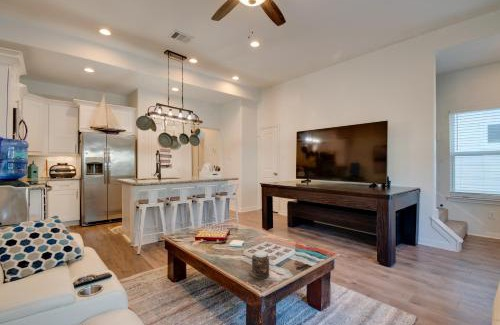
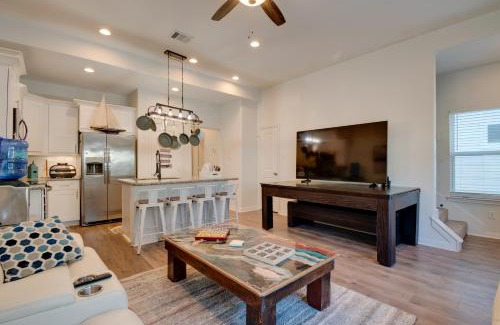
- jar (260, 264)
